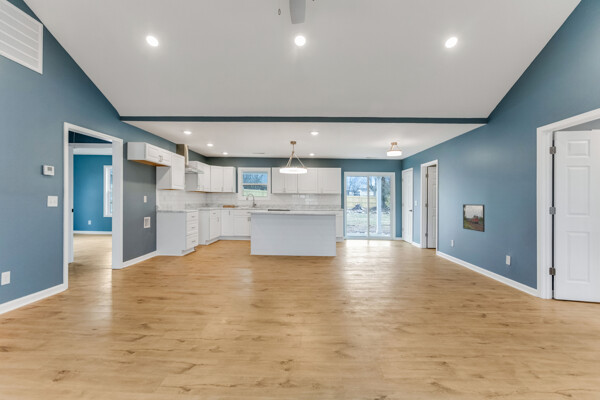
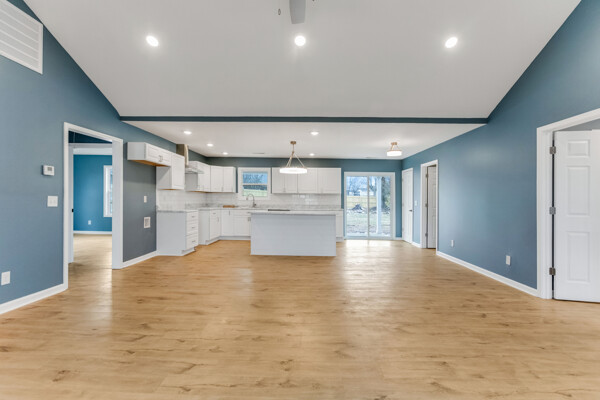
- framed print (473, 217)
